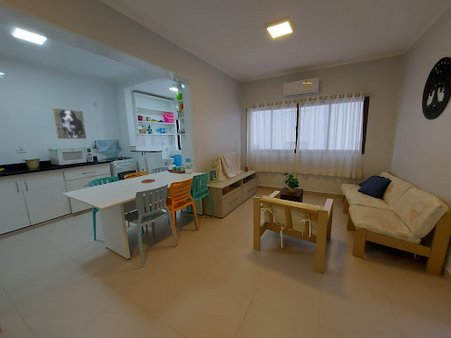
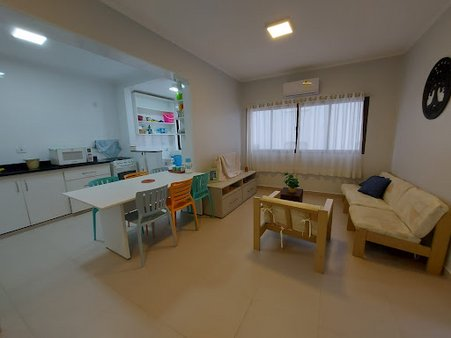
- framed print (70, 124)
